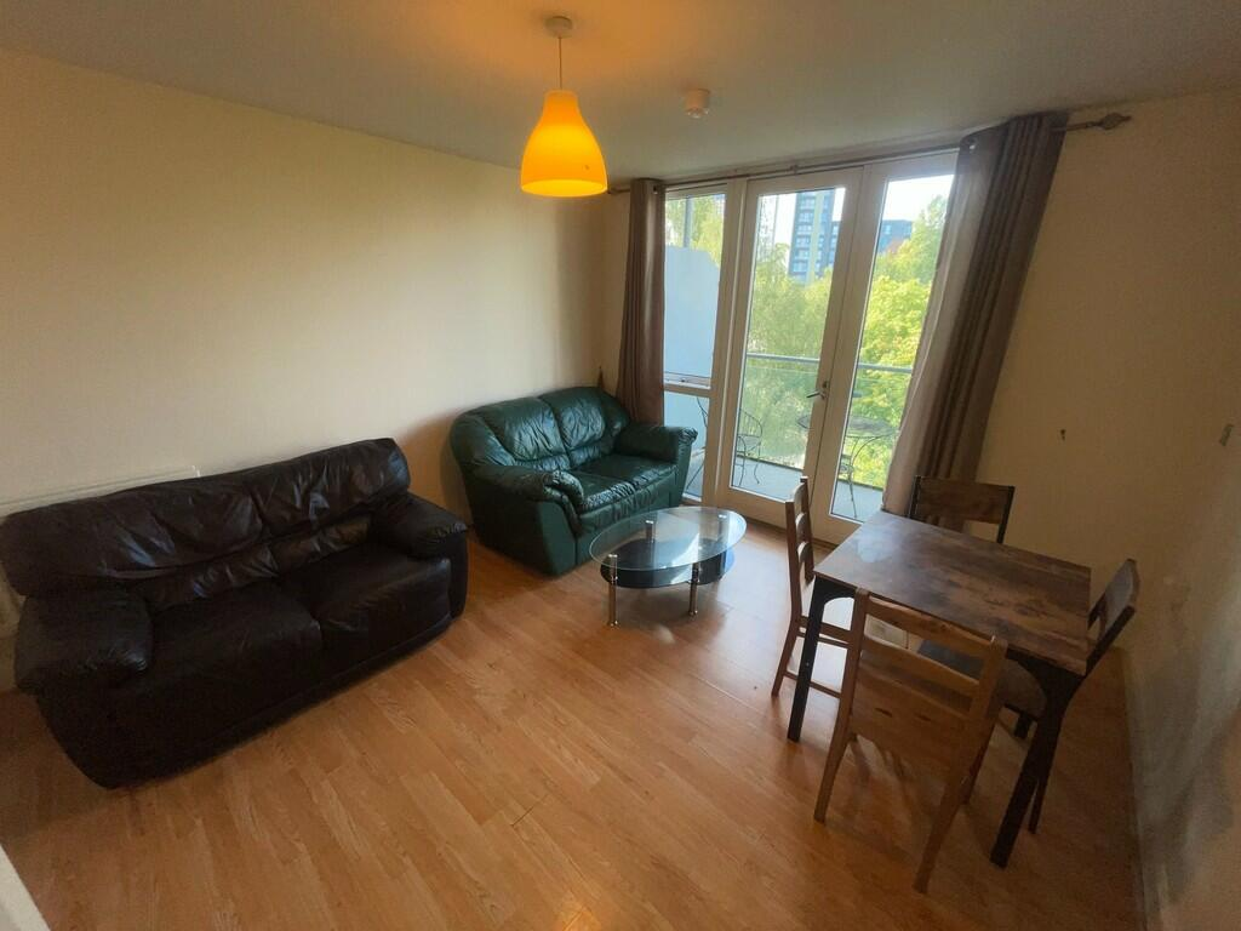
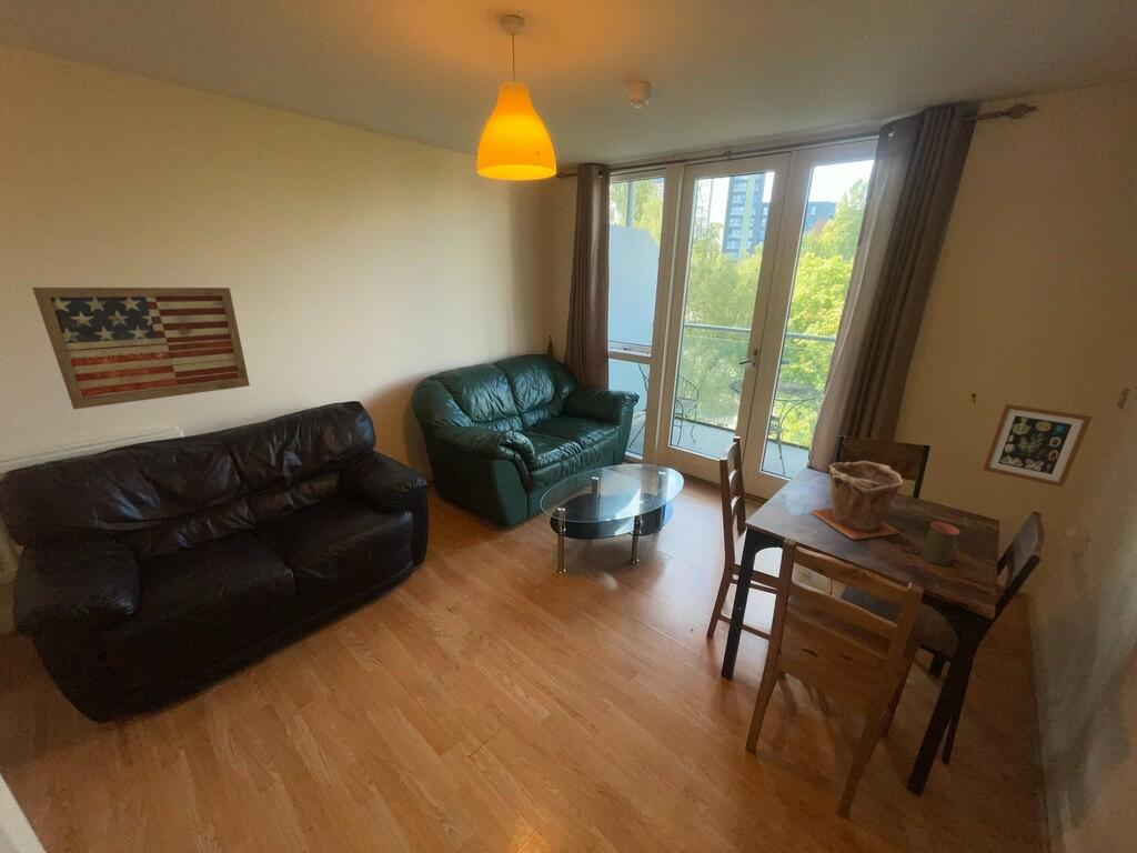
+ wall art (157, 343)
+ wall art (1033, 444)
+ plant pot (858, 495)
+ cup (939, 543)
